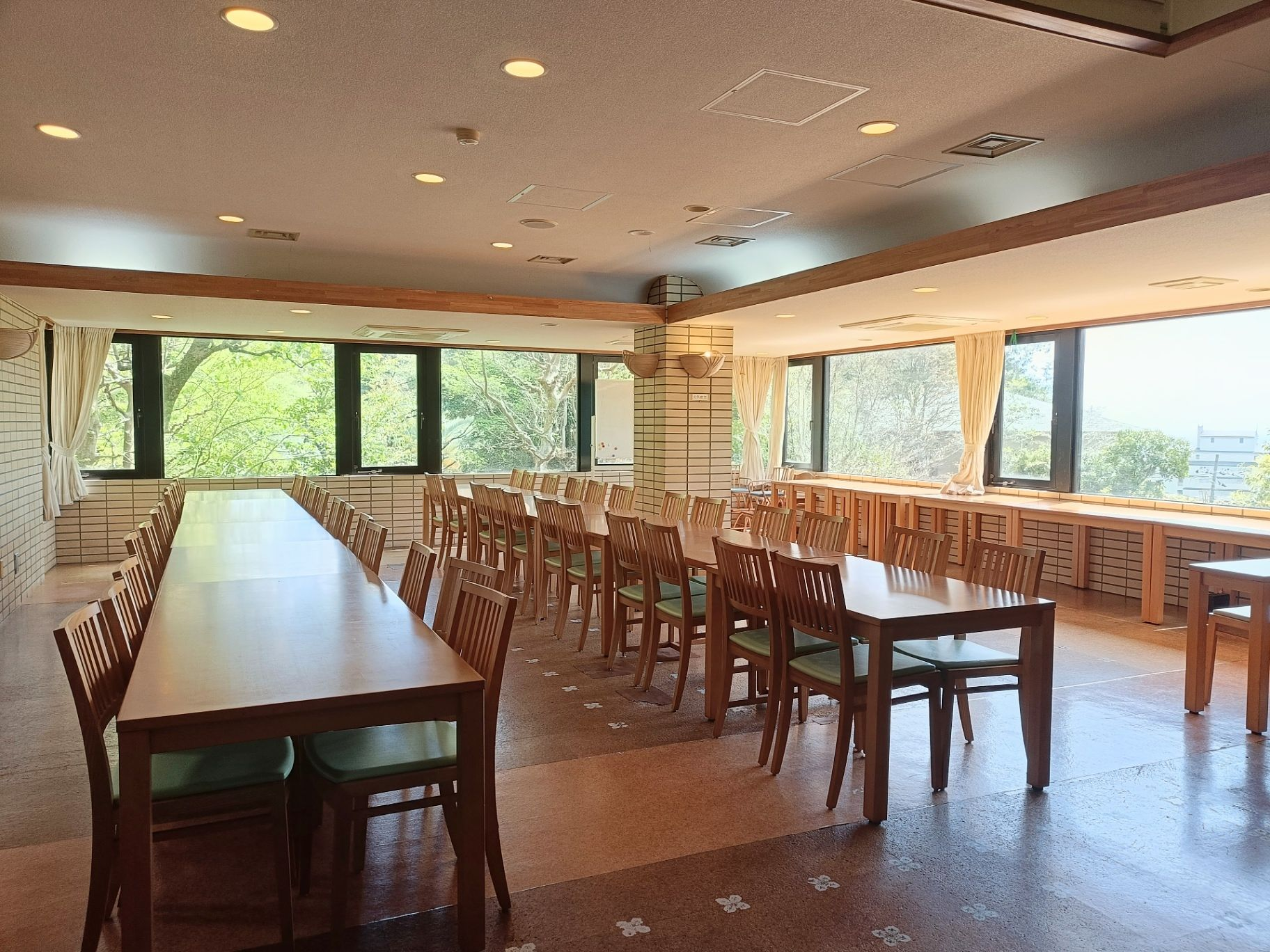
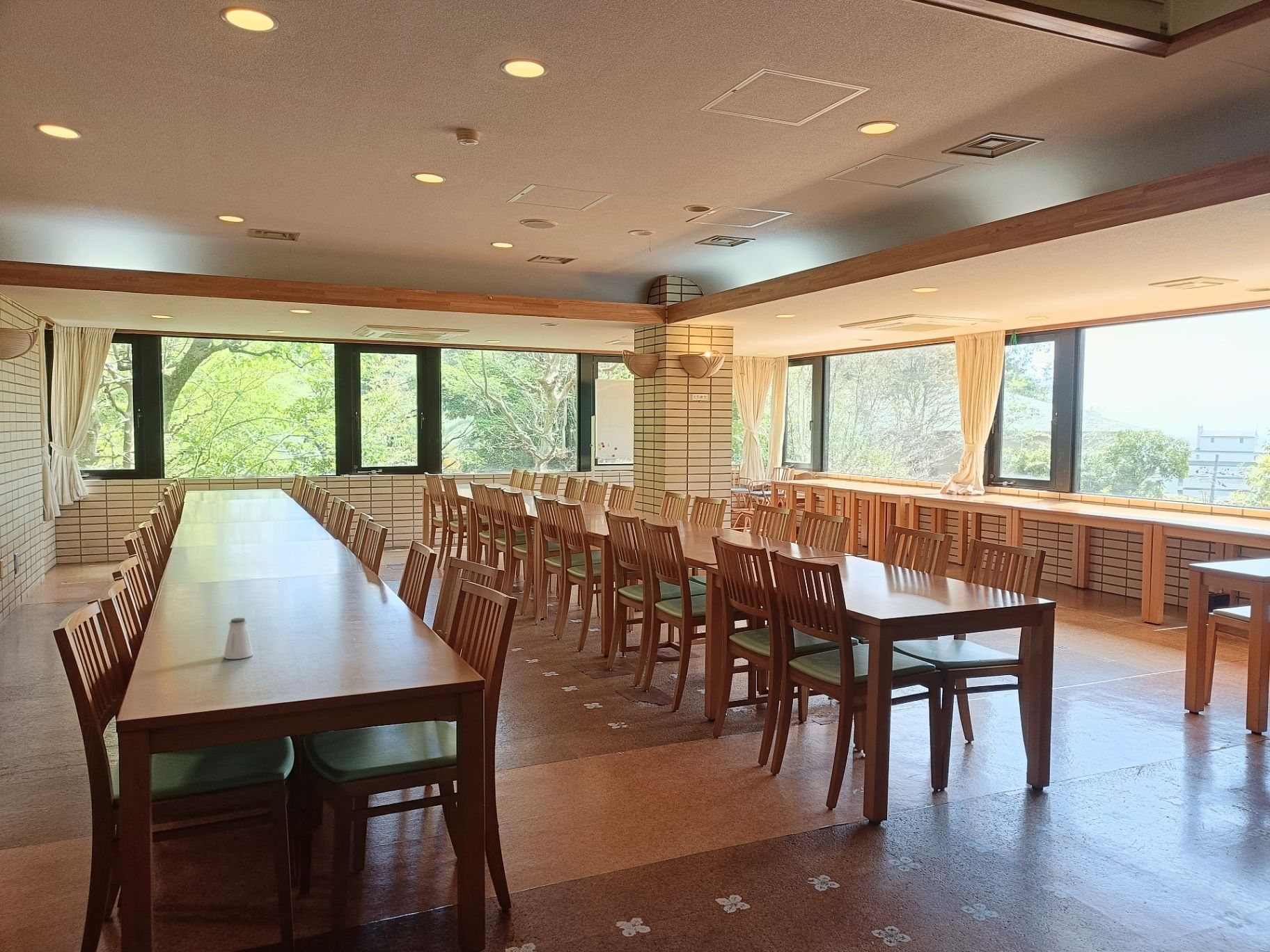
+ saltshaker (238, 637)
